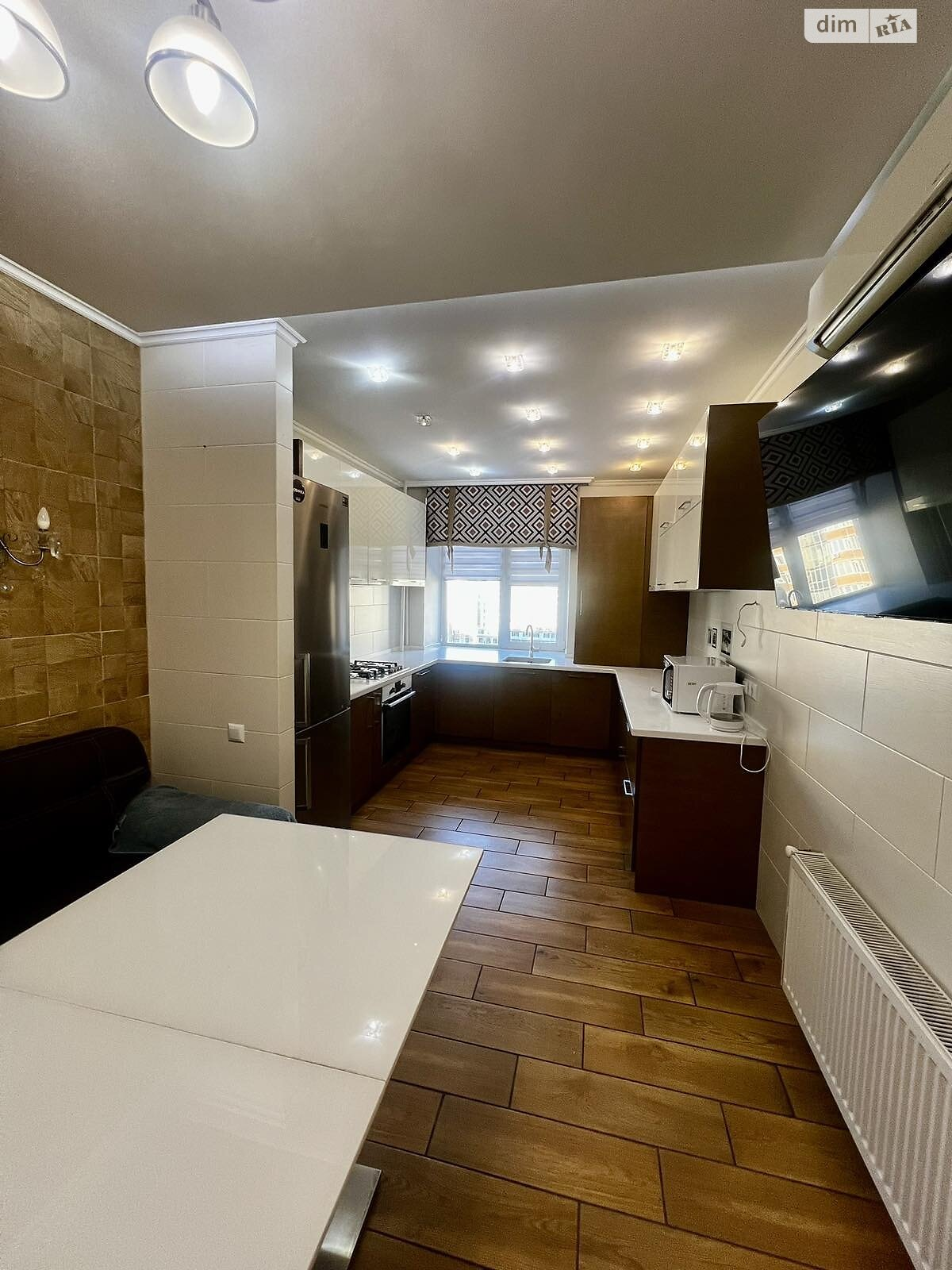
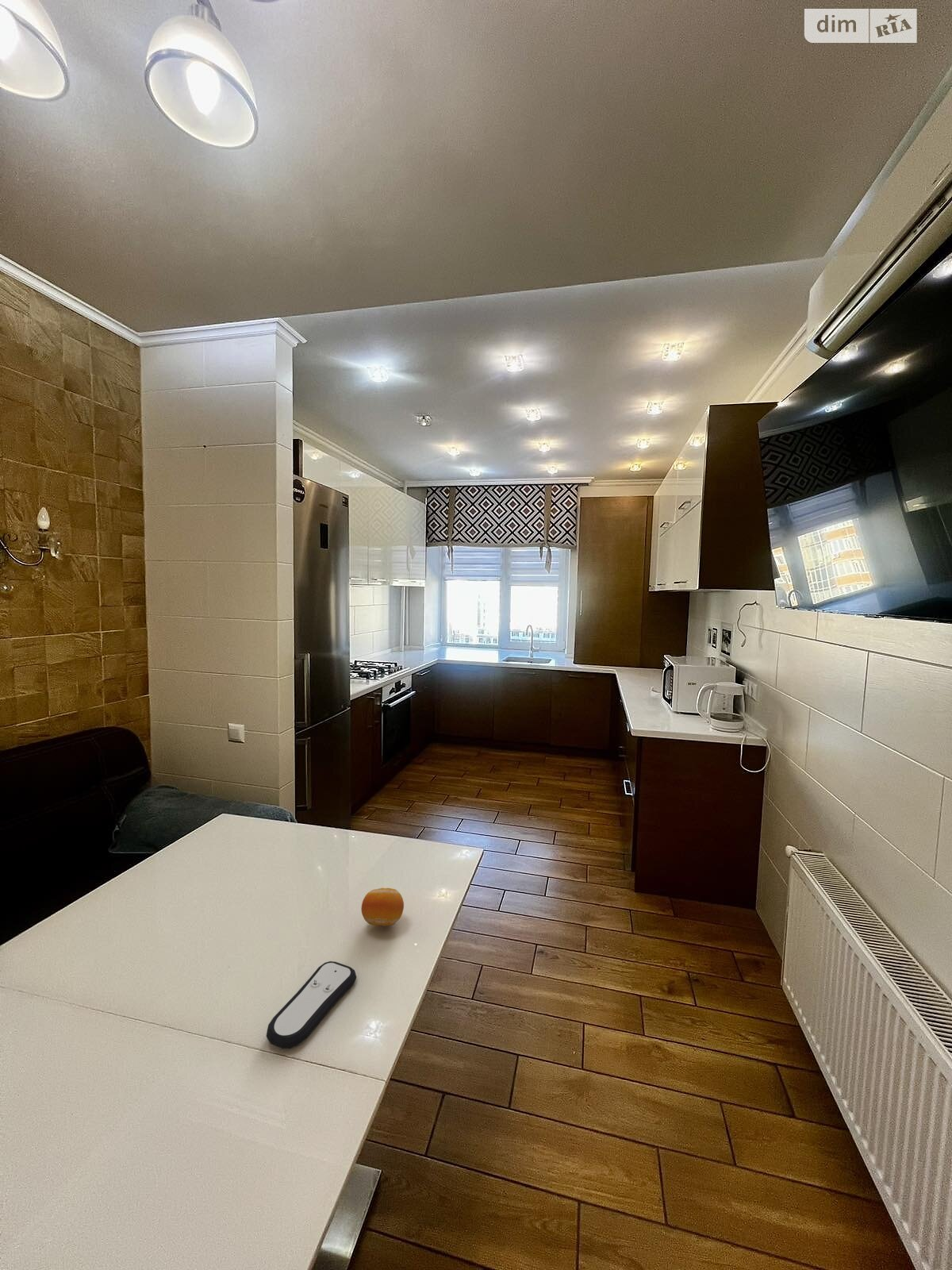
+ fruit (382, 906)
+ remote control (313, 1001)
